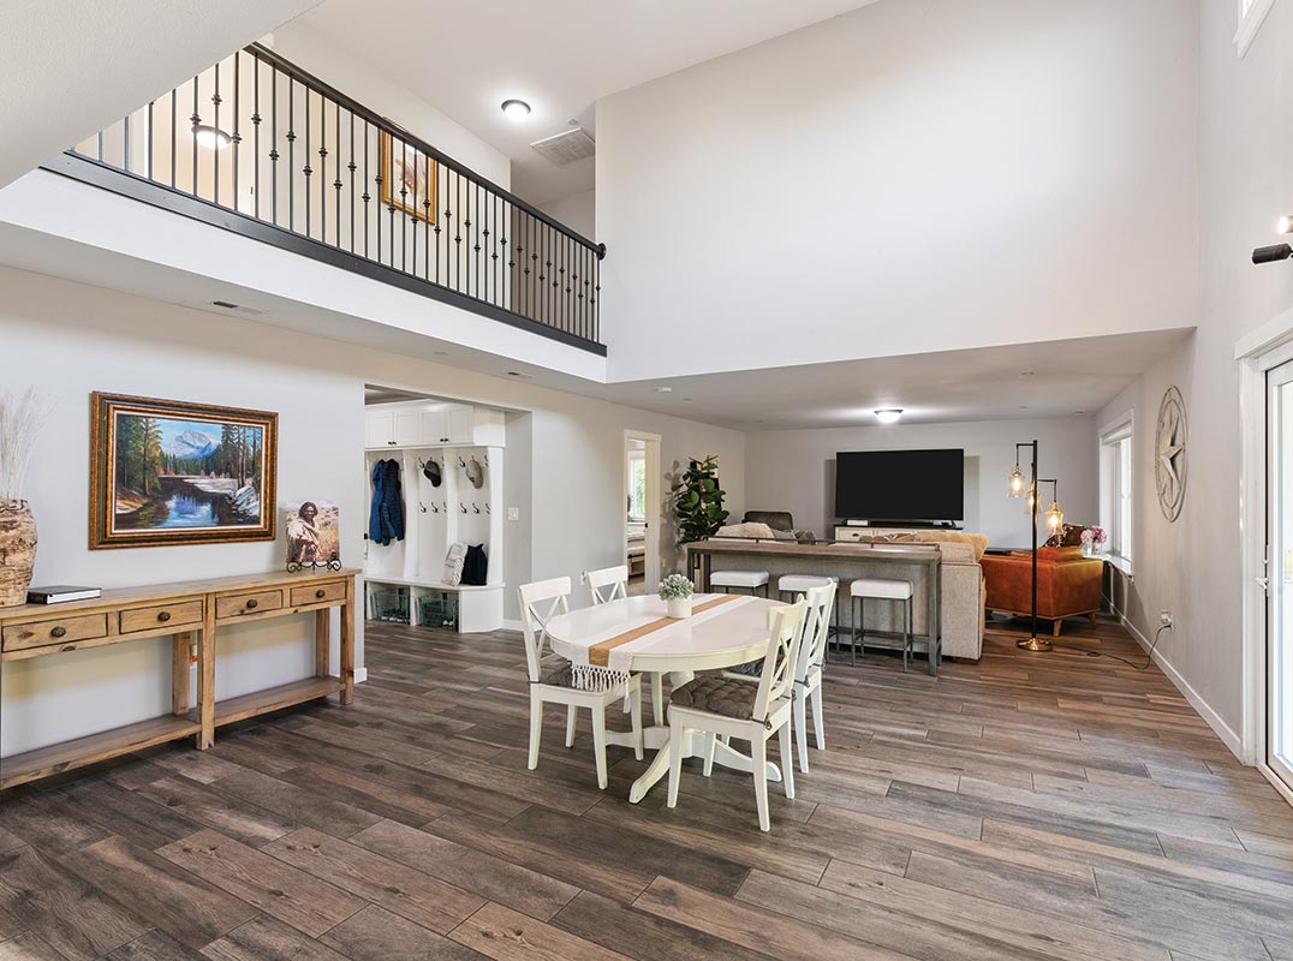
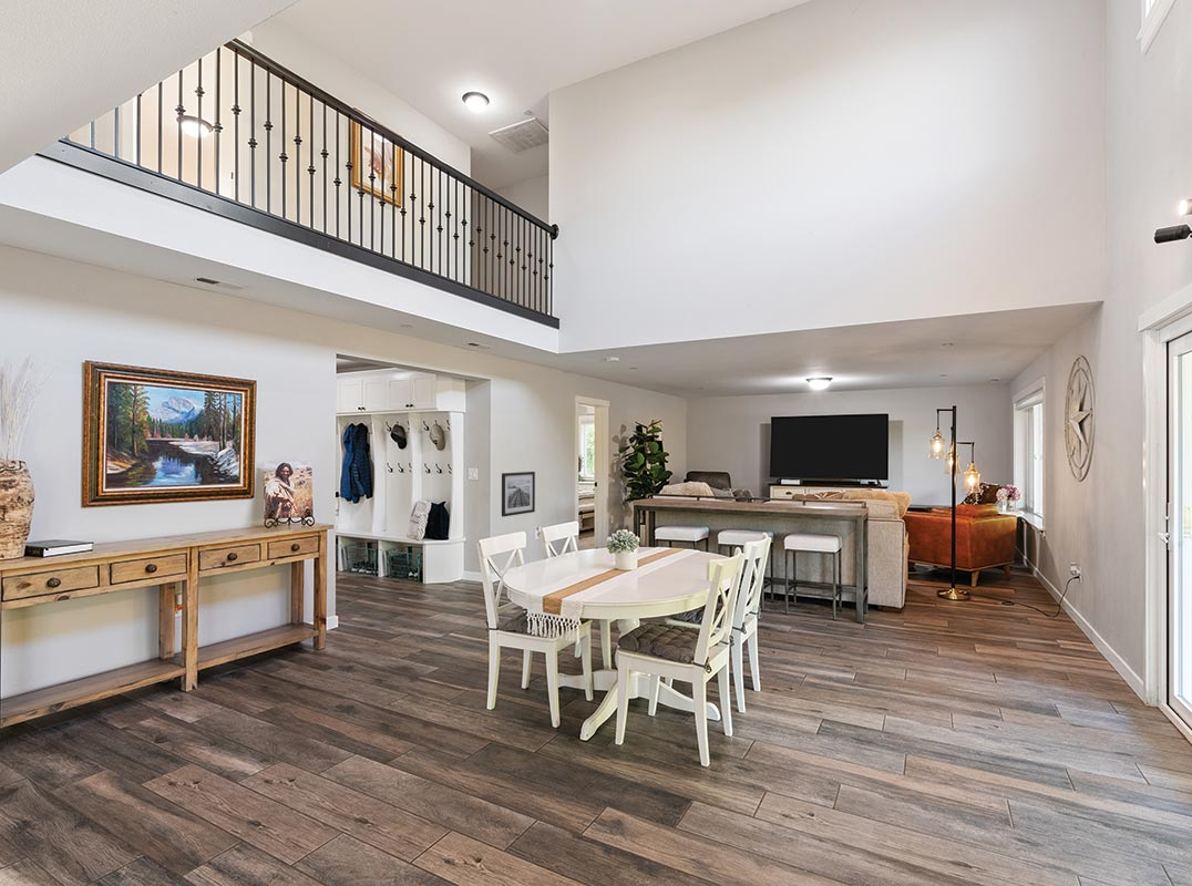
+ wall art (518, 493)
